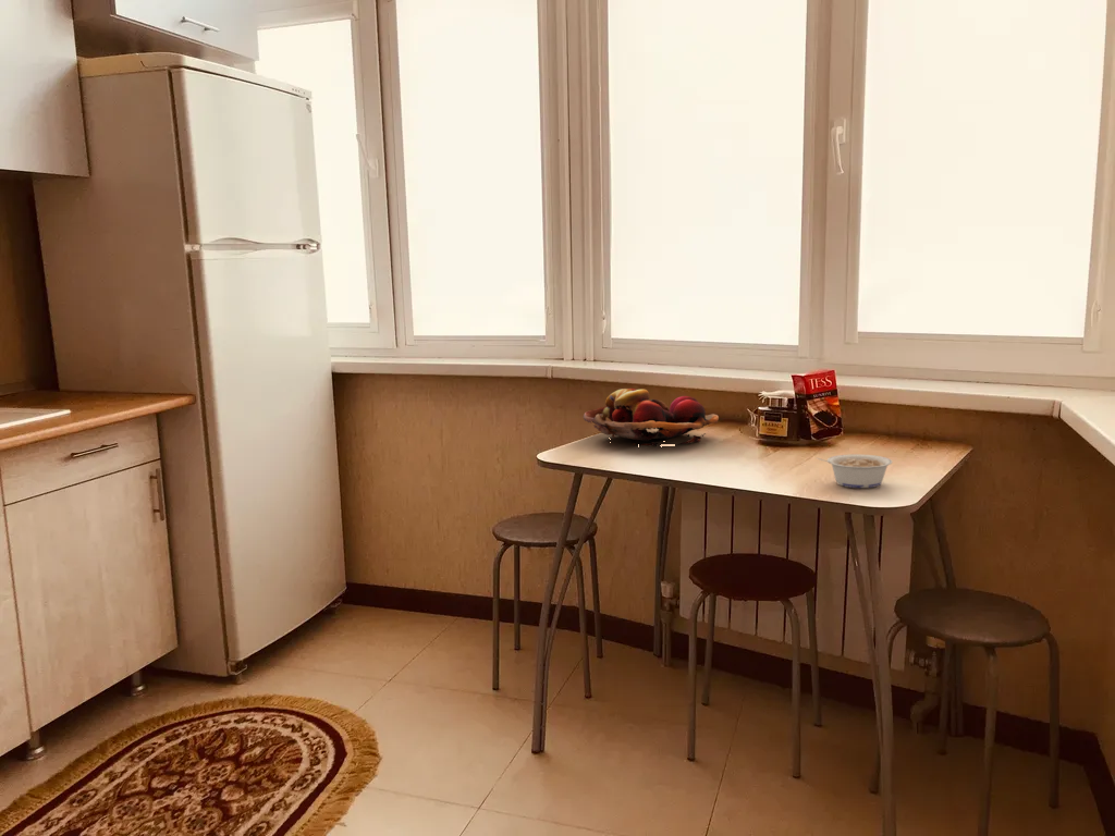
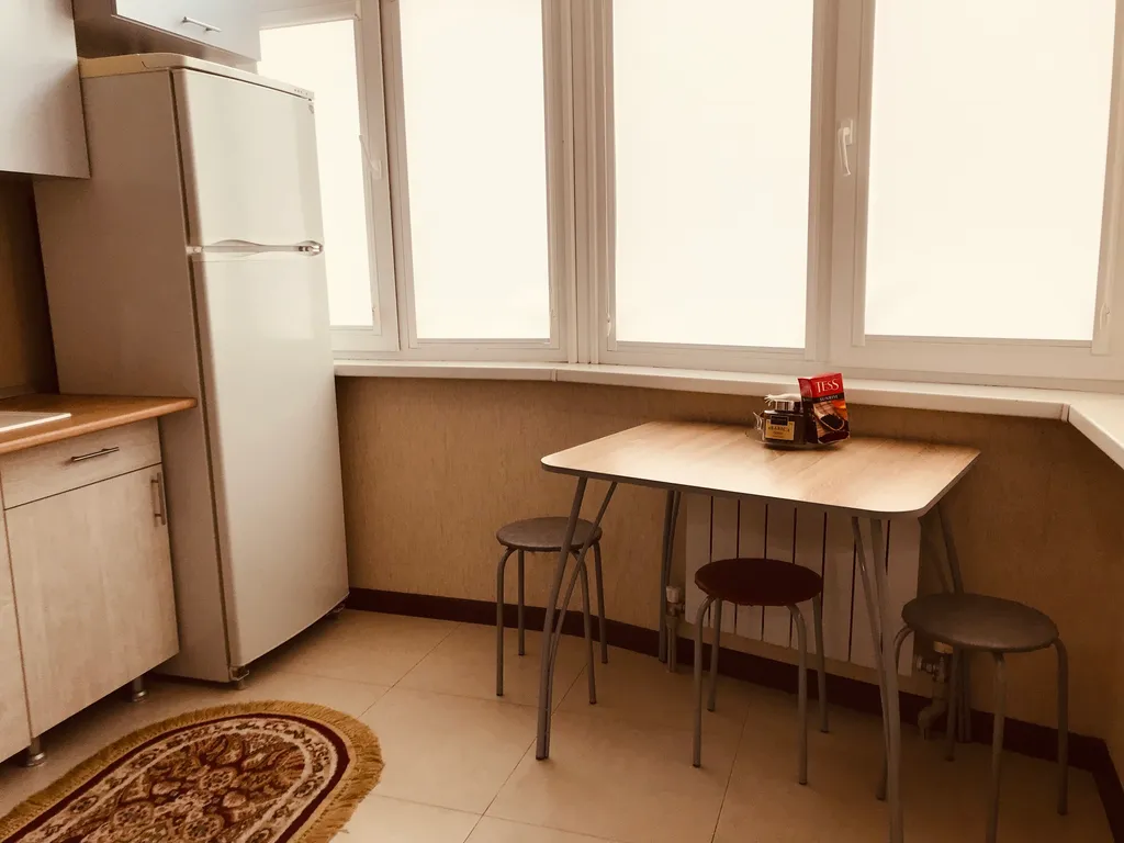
- fruit basket (647, 414)
- legume (857, 469)
